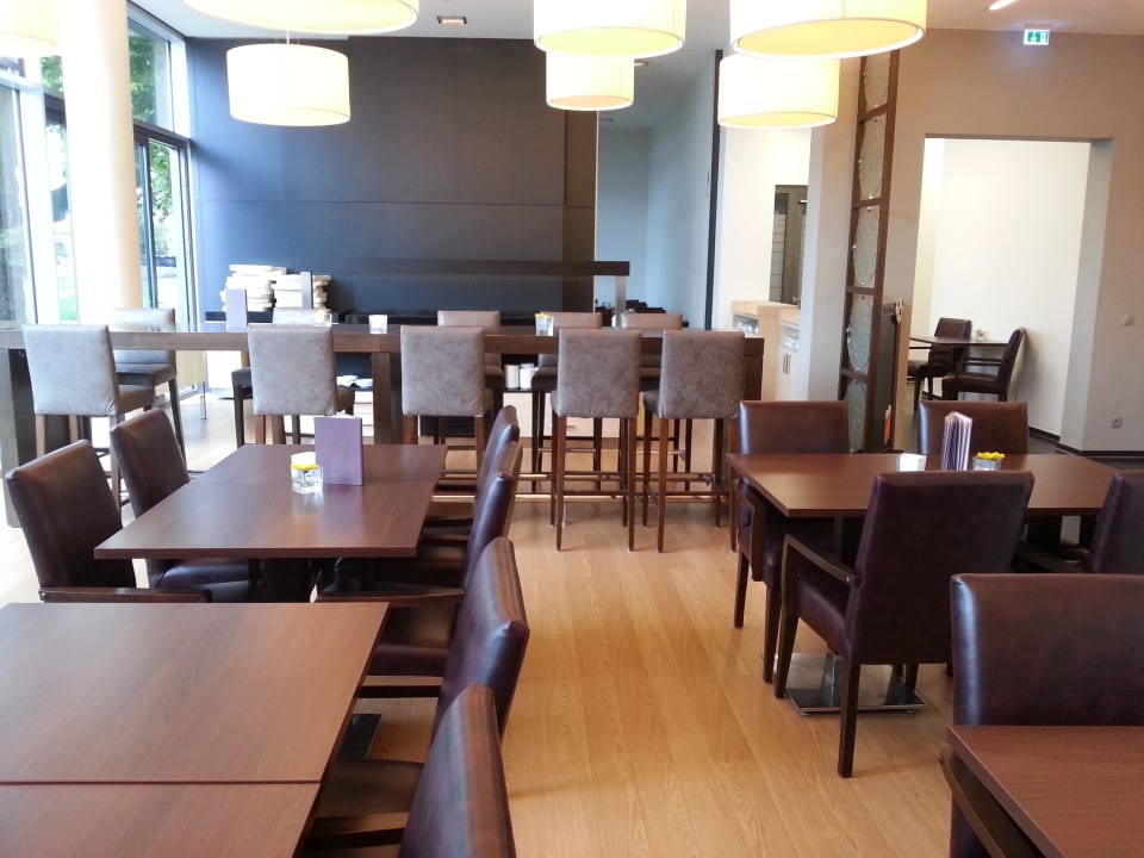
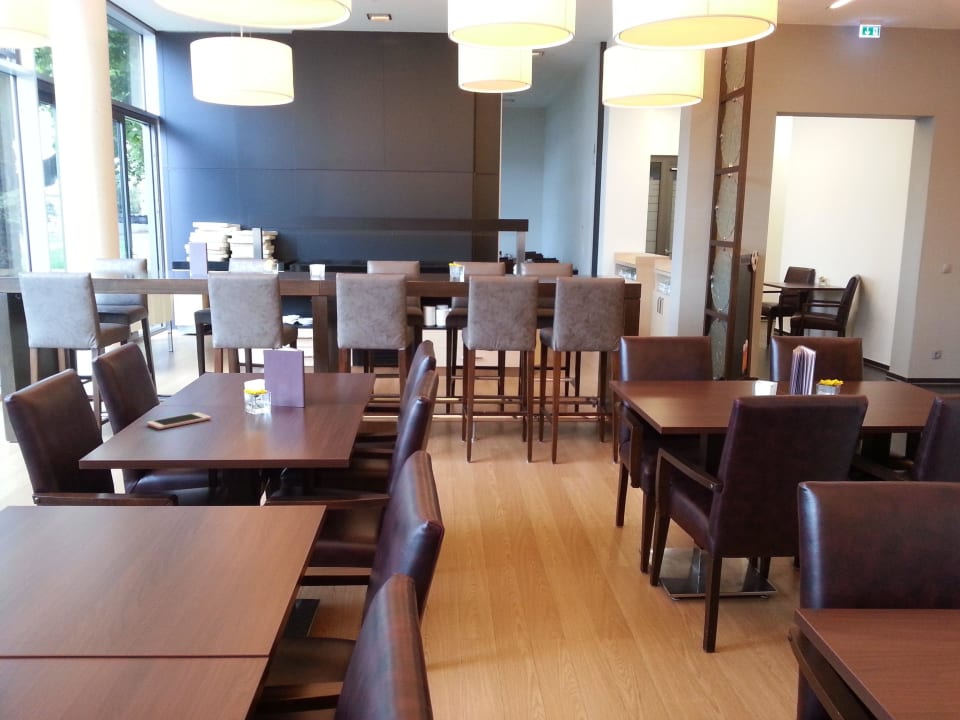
+ cell phone (179, 420)
